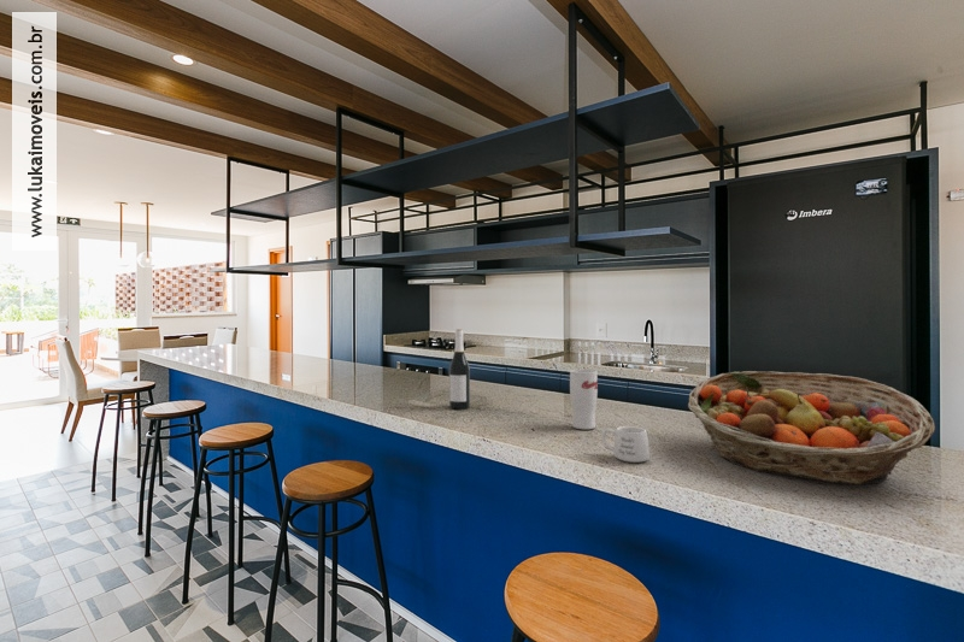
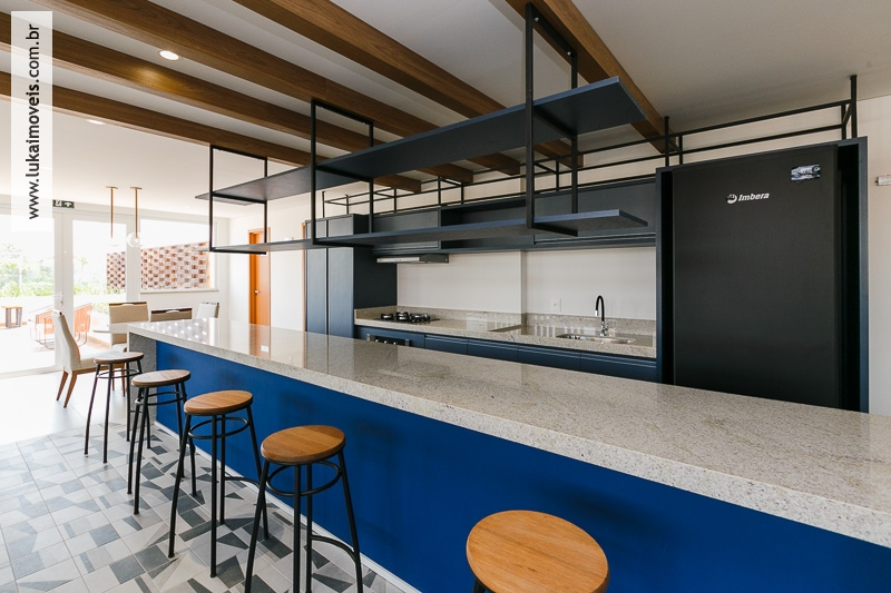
- wine bottle (459, 369)
- cup (583, 399)
- fruit basket (795, 419)
- mug (624, 442)
